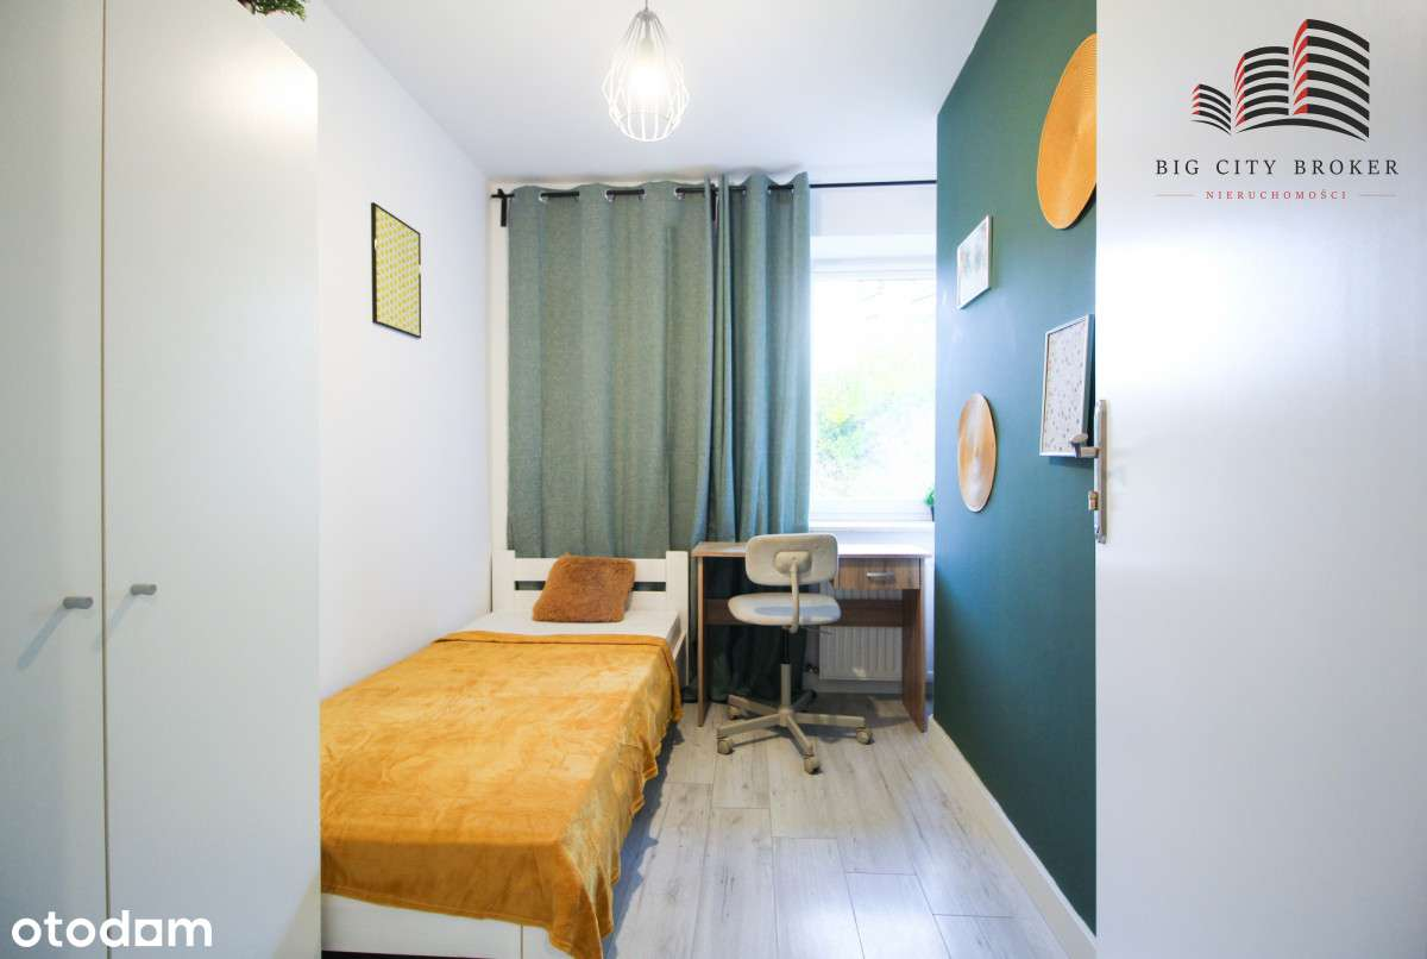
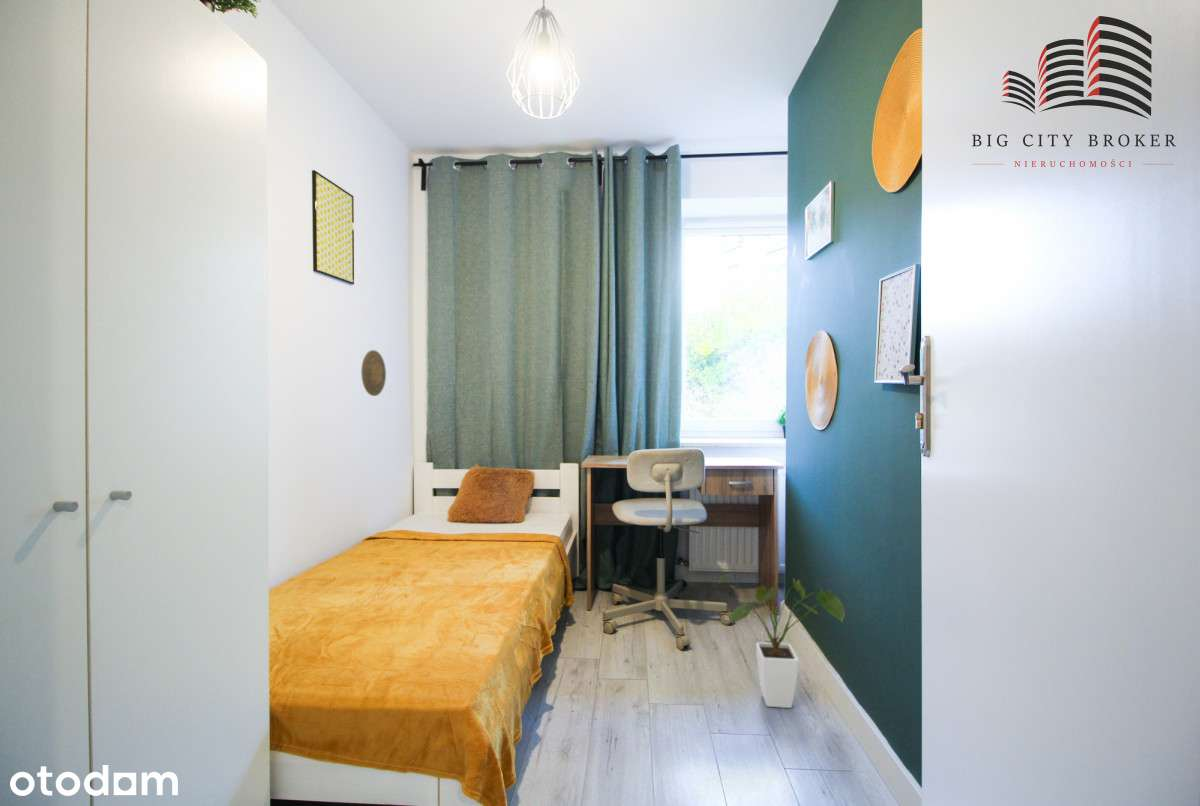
+ house plant (780, 642)
+ decorative plate (375, 373)
